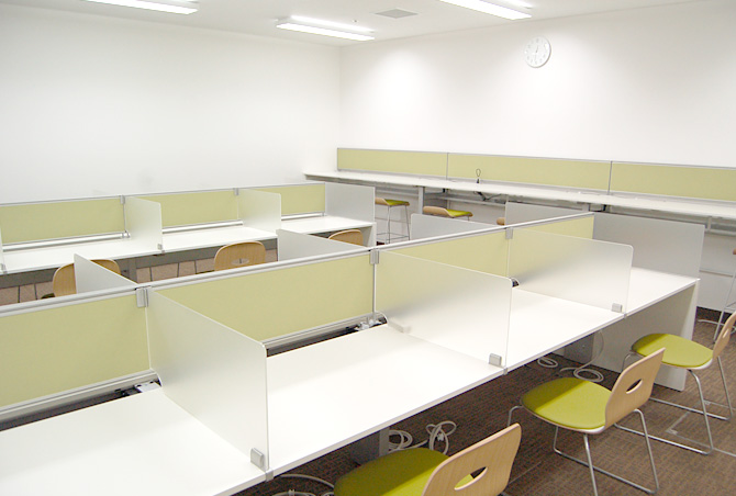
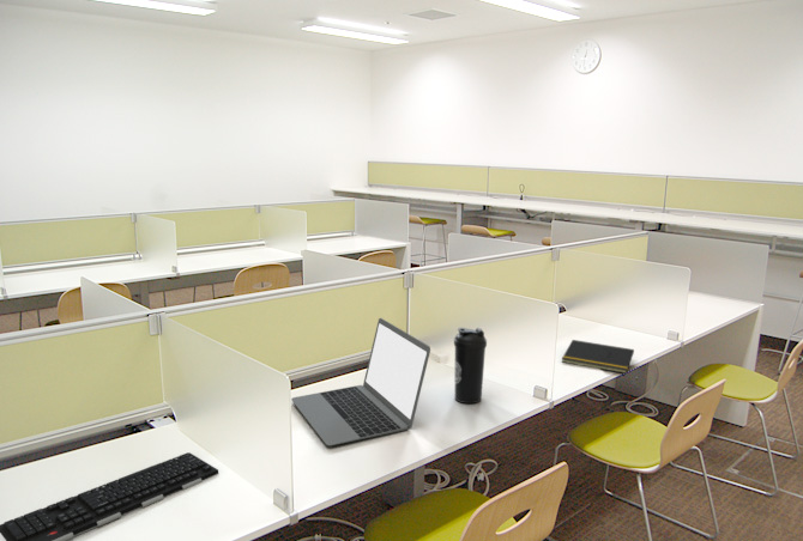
+ water bottle (469, 364)
+ keyboard (117, 496)
+ notepad (597, 355)
+ laptop (364, 377)
